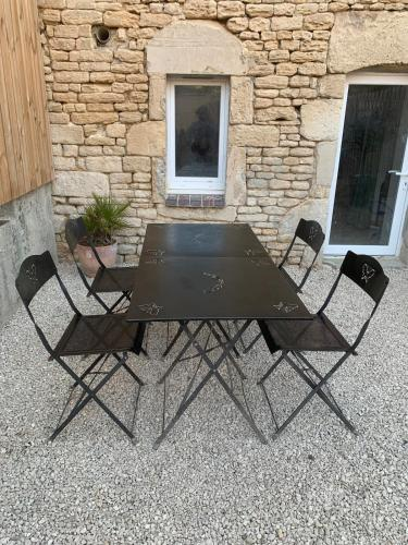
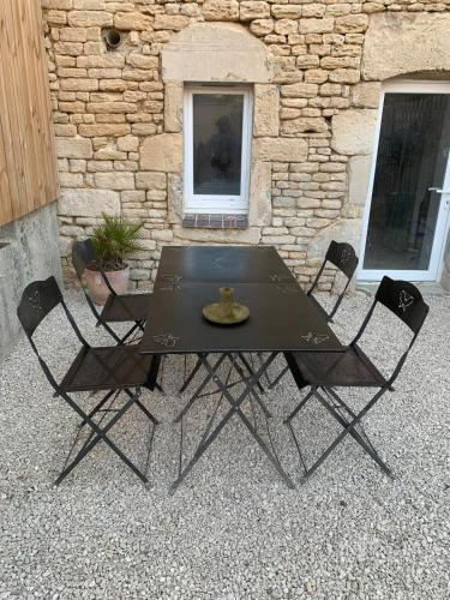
+ candle holder (226, 301)
